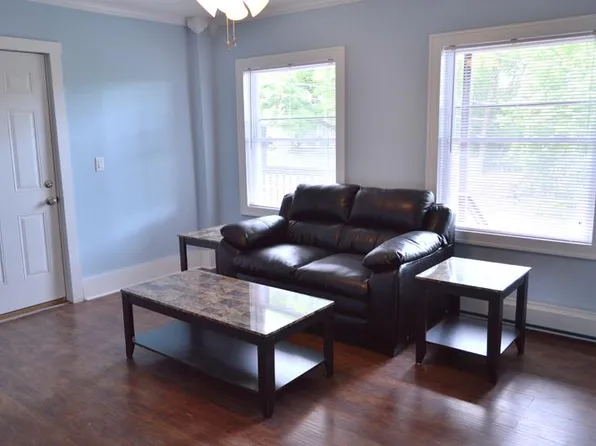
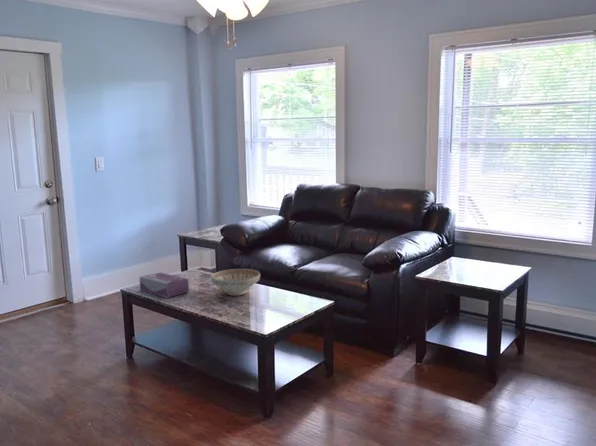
+ decorative bowl (236, 283)
+ tissue box (164, 284)
